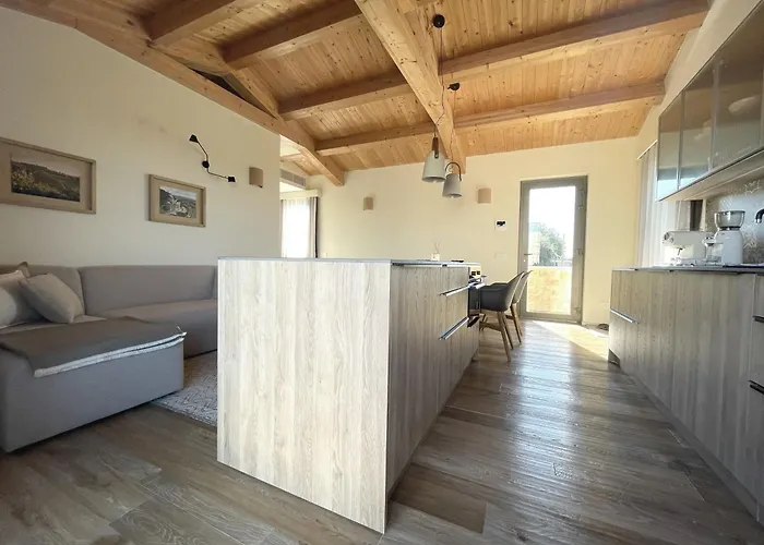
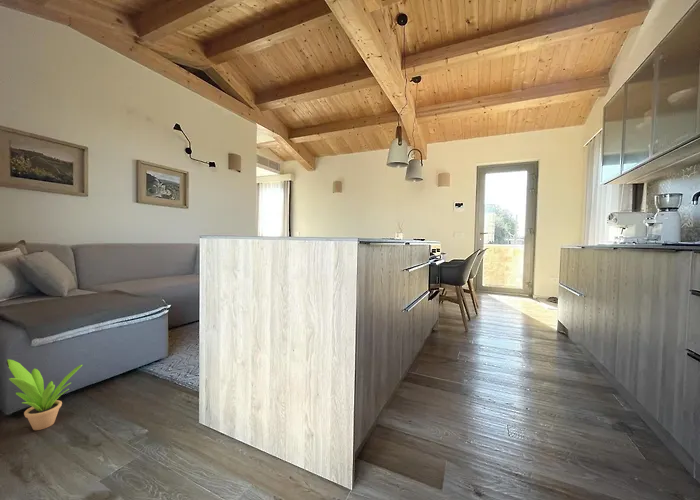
+ potted plant (44, 392)
